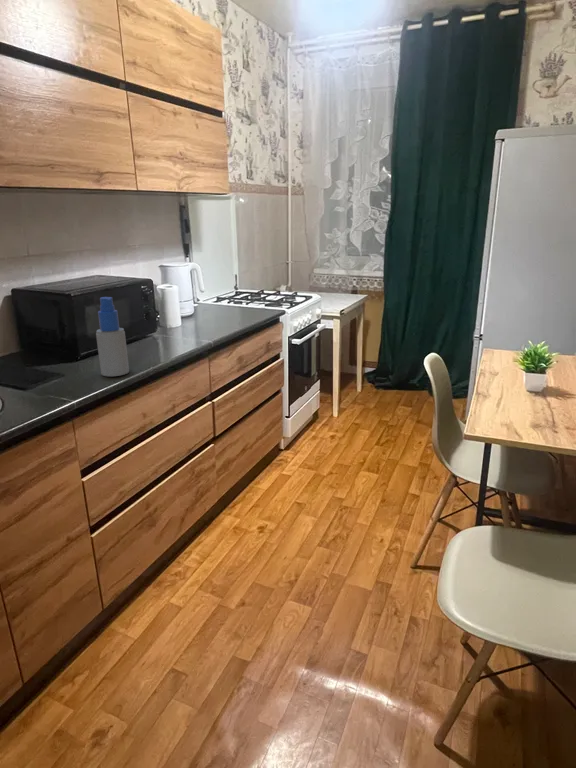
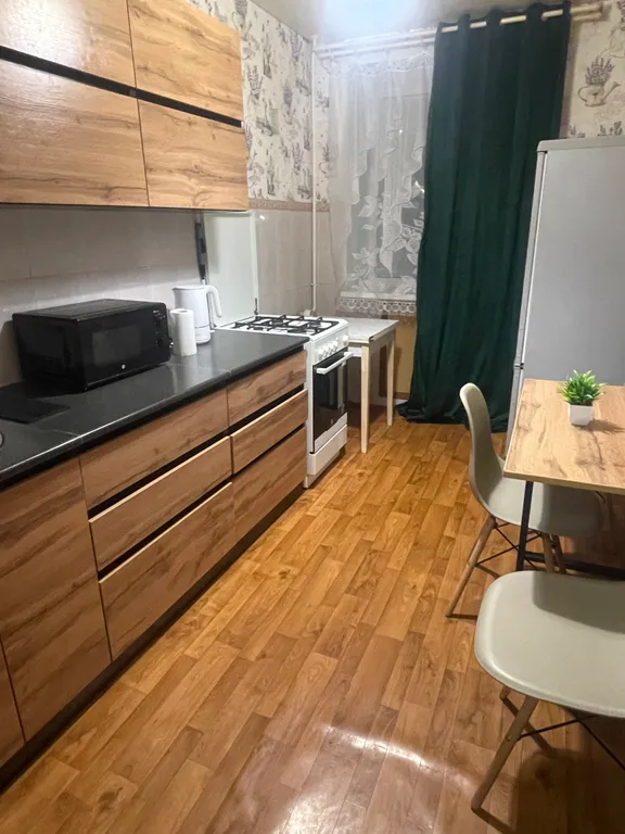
- spray bottle (110, 335)
